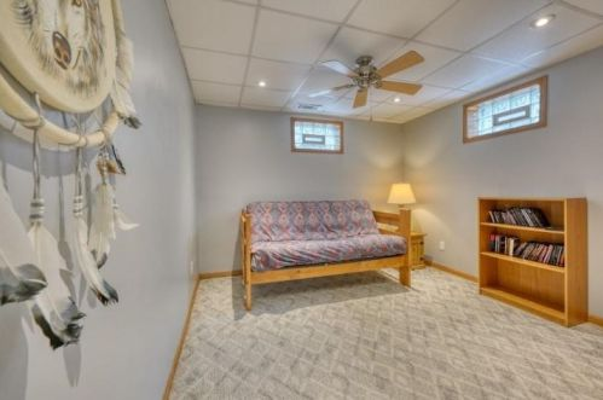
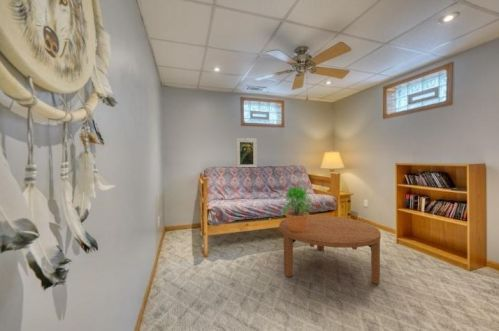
+ coffee table (326, 246)
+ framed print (246, 153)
+ potted plant (296, 206)
